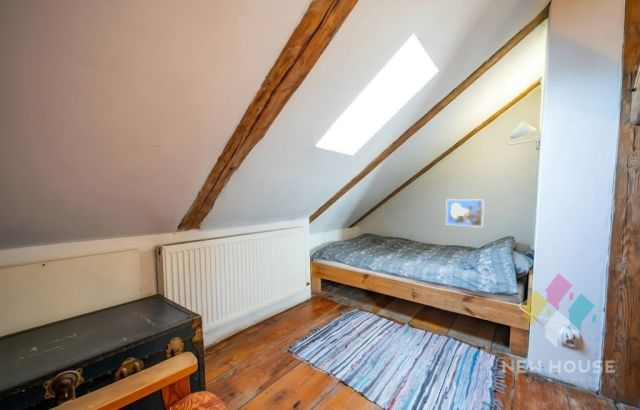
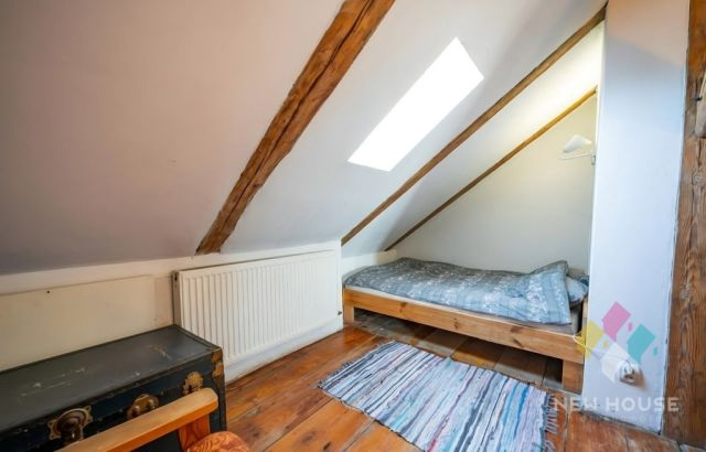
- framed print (464, 212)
